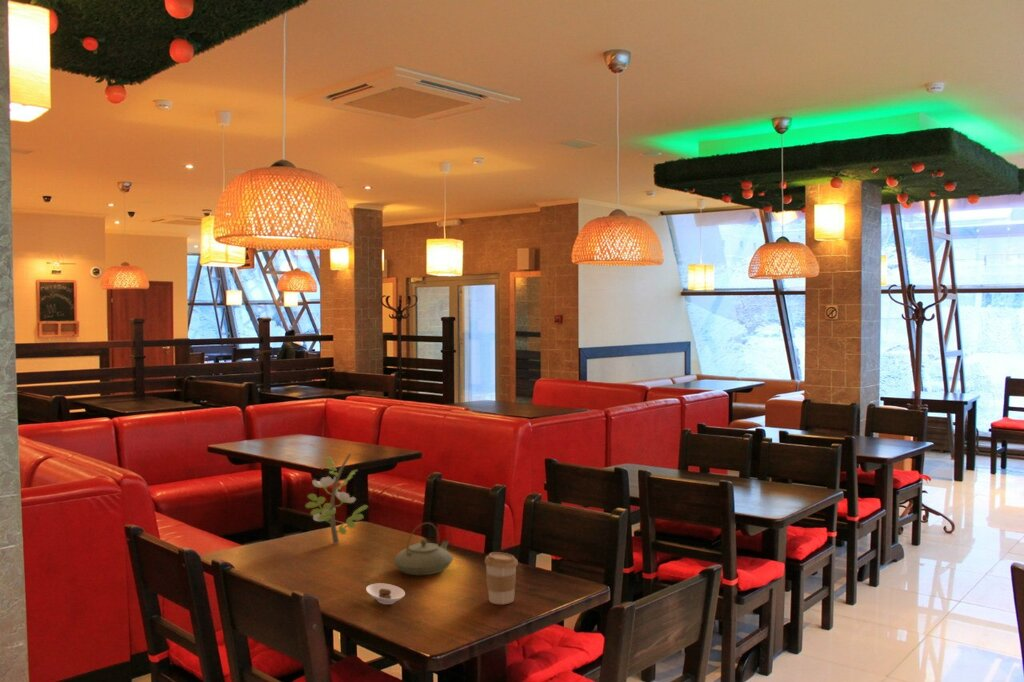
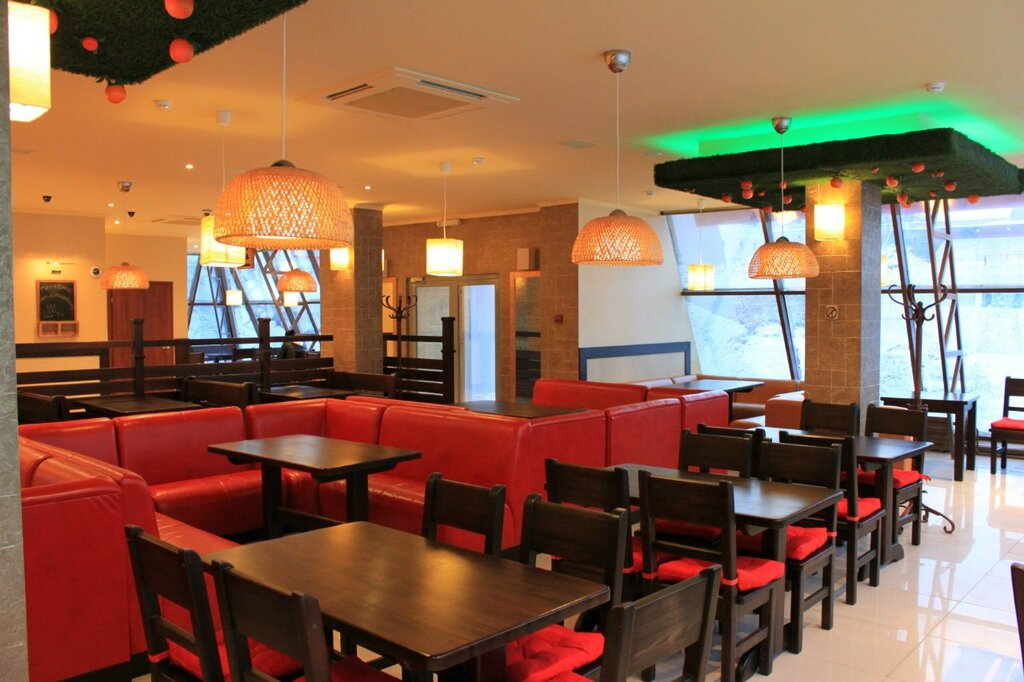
- flower (333, 498)
- coffee cup (501, 577)
- teapot (426, 545)
- saucer (385, 594)
